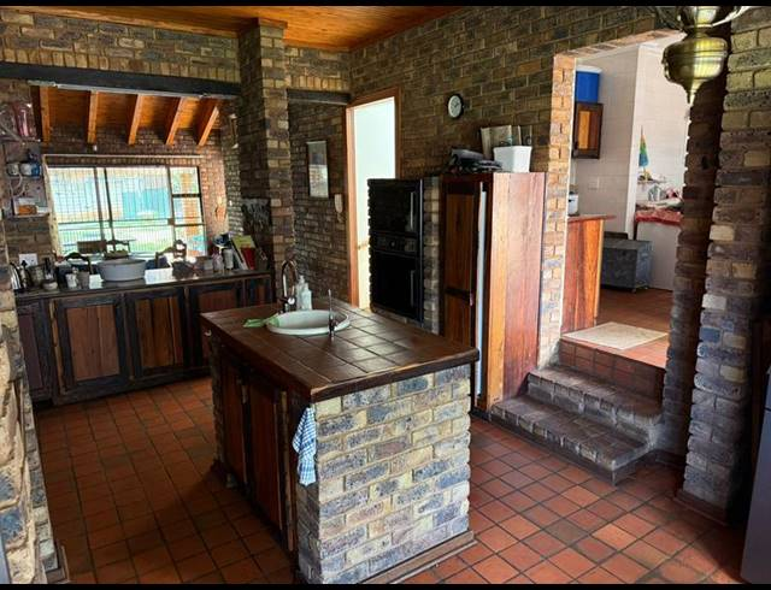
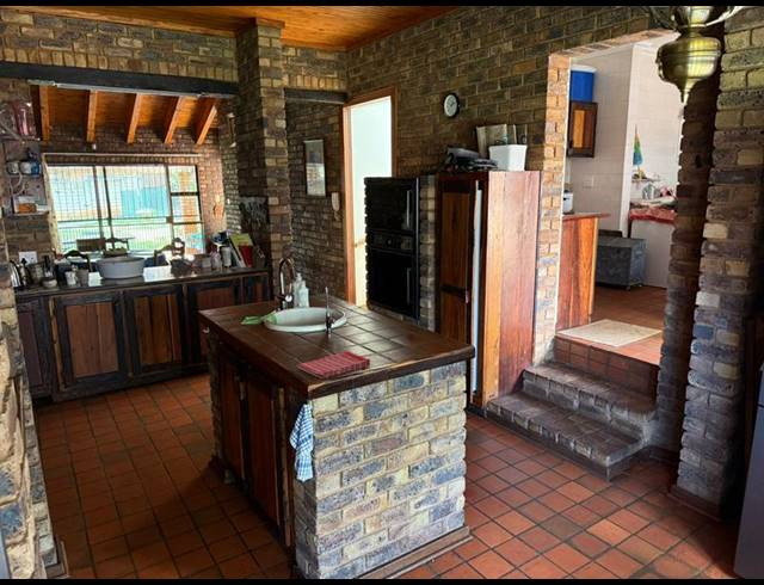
+ dish towel (334, 363)
